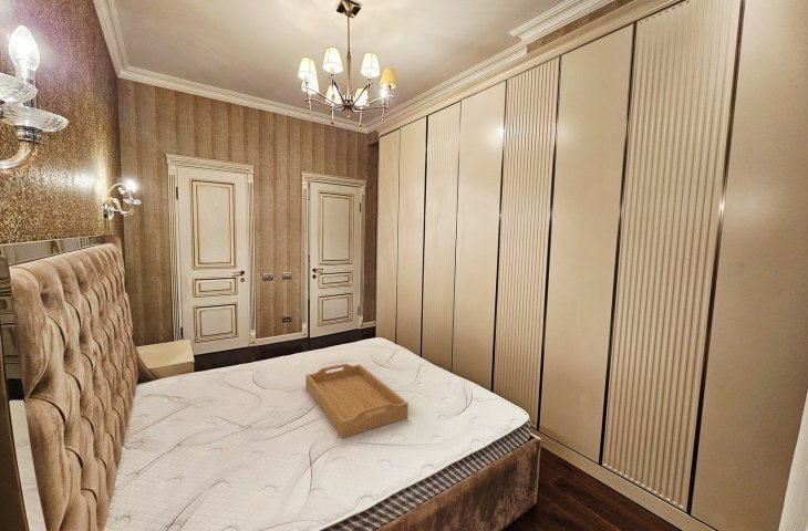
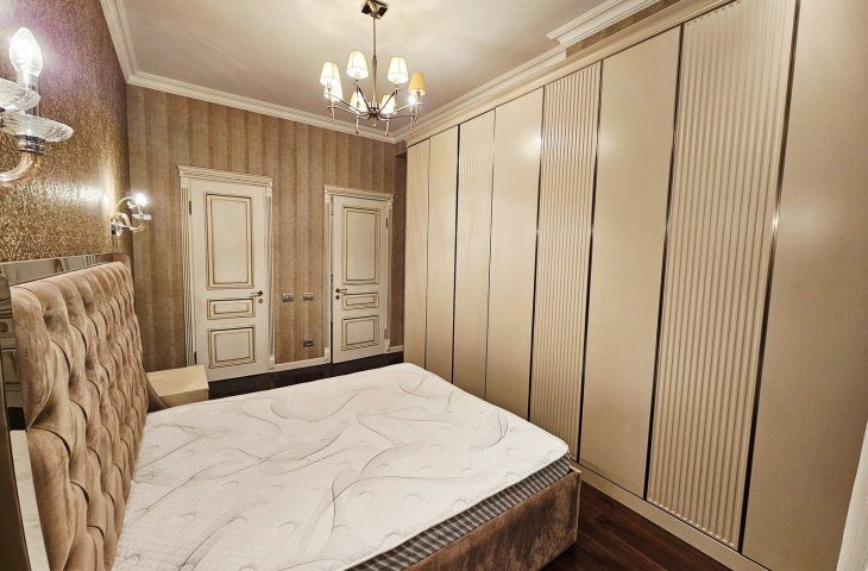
- serving tray (352, 392)
